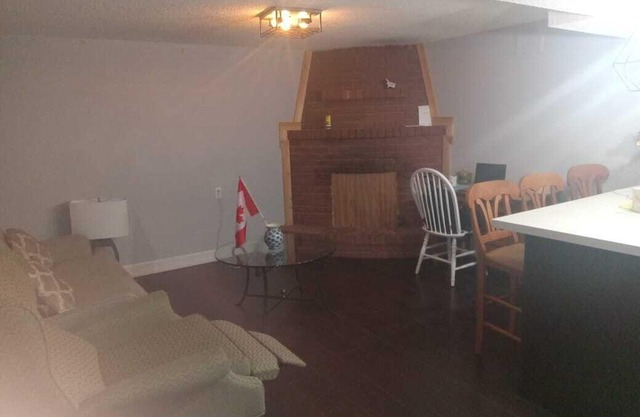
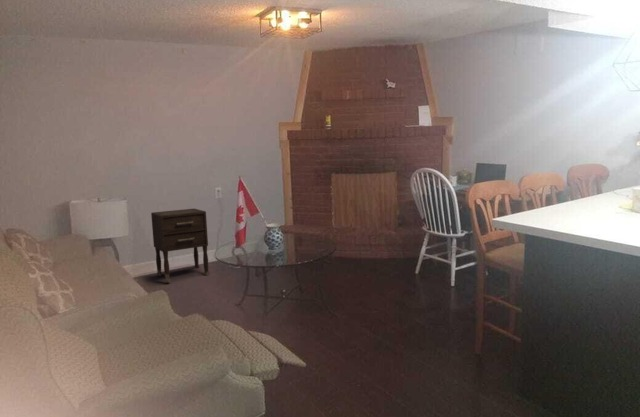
+ nightstand (181, 243)
